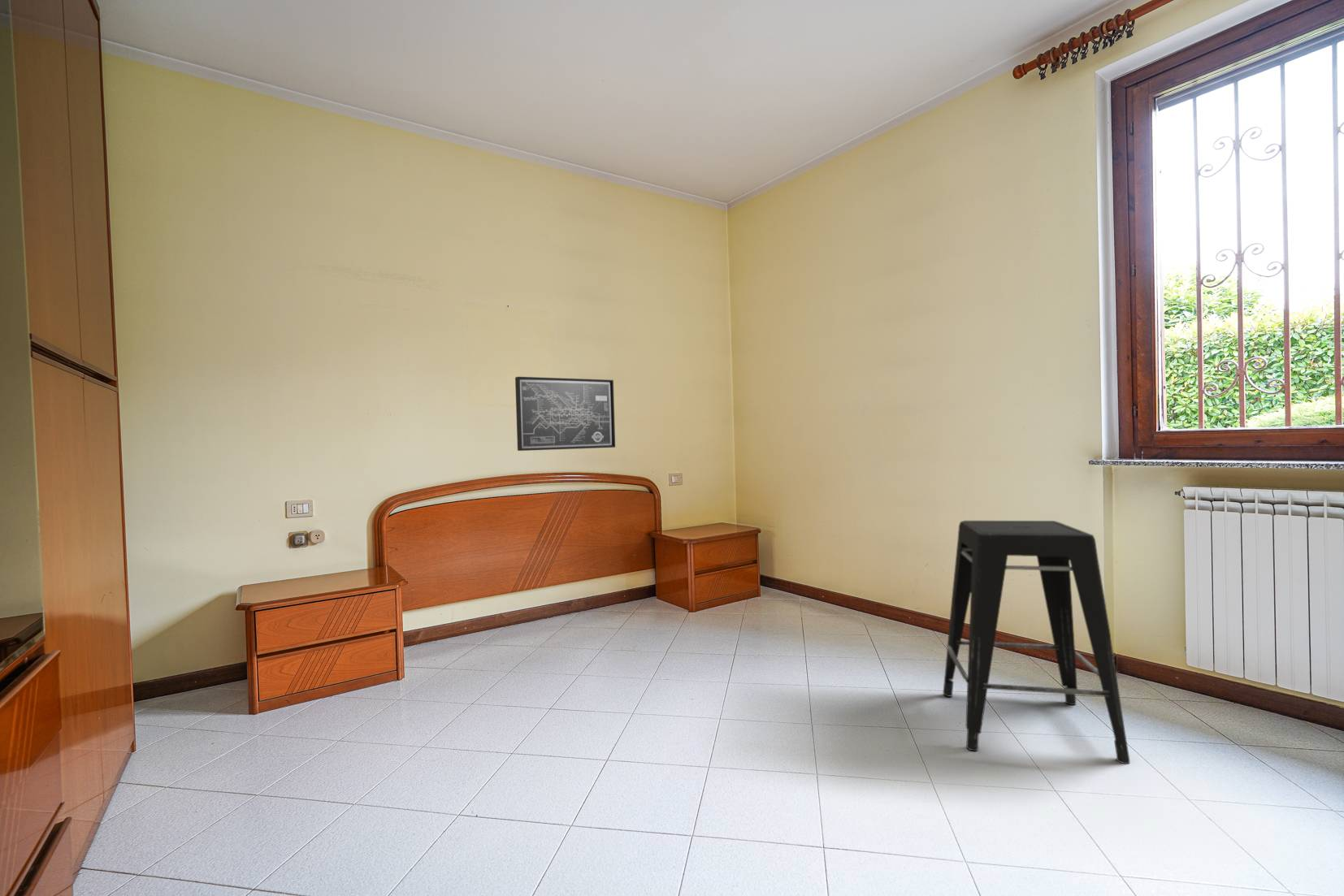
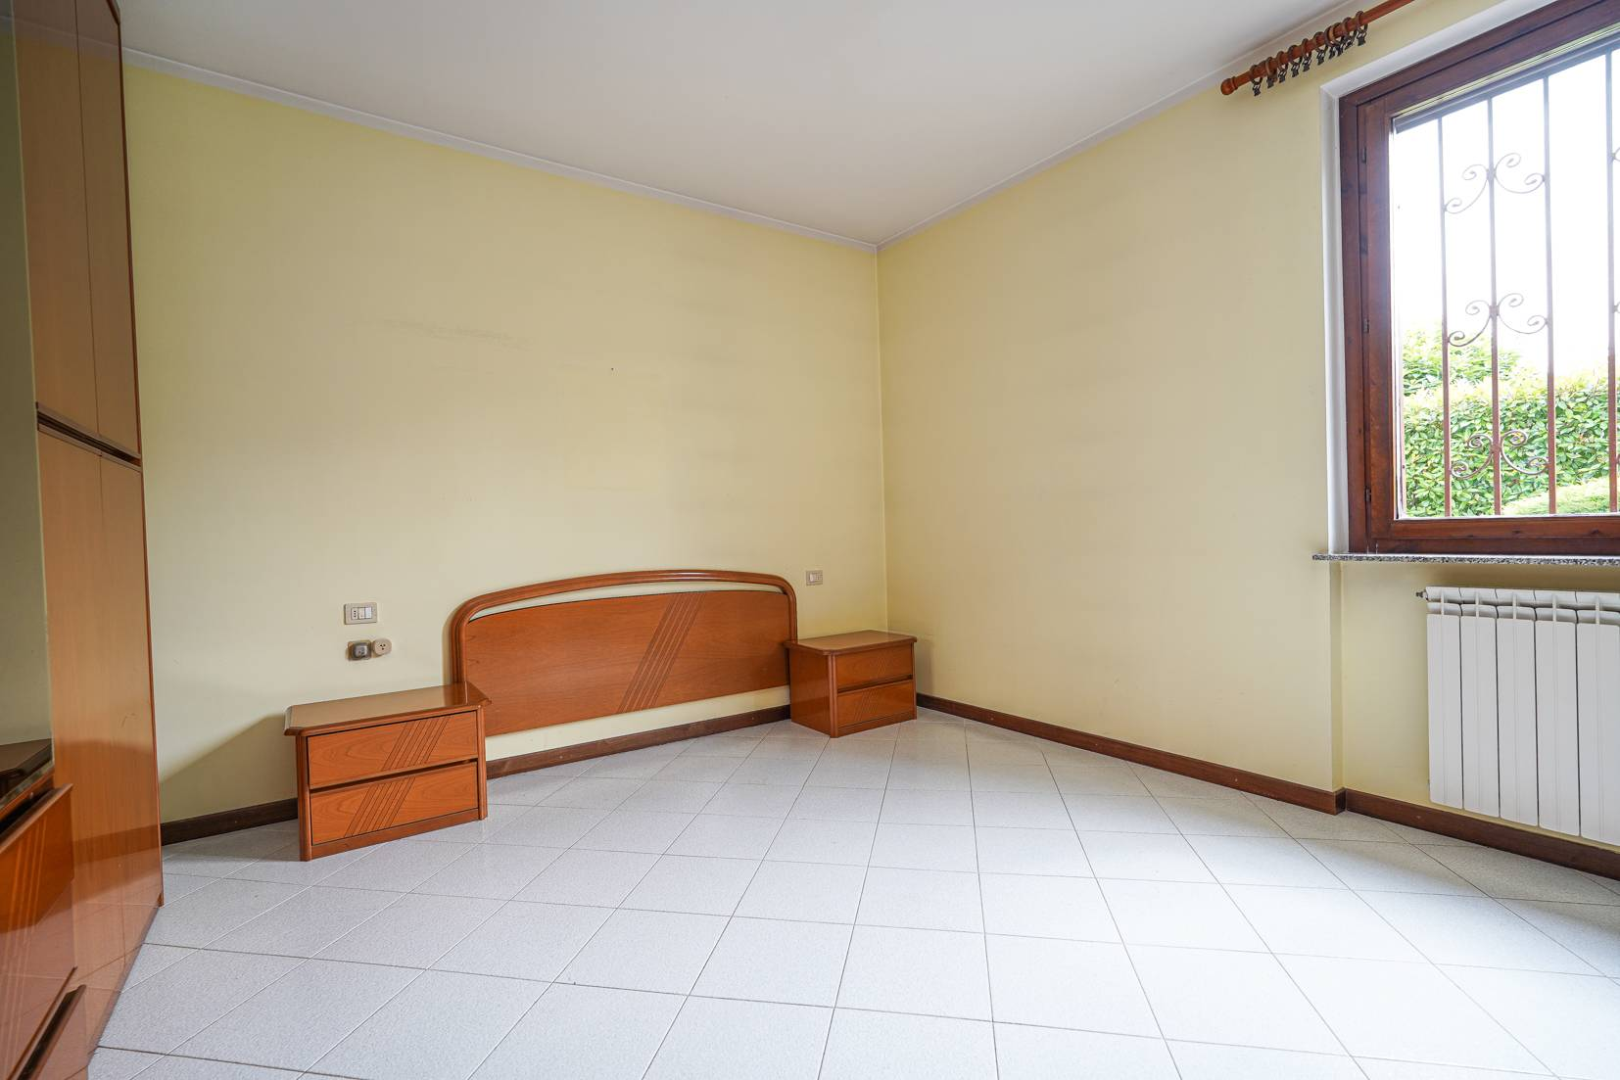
- stool (1023, 643)
- wall art (567, 413)
